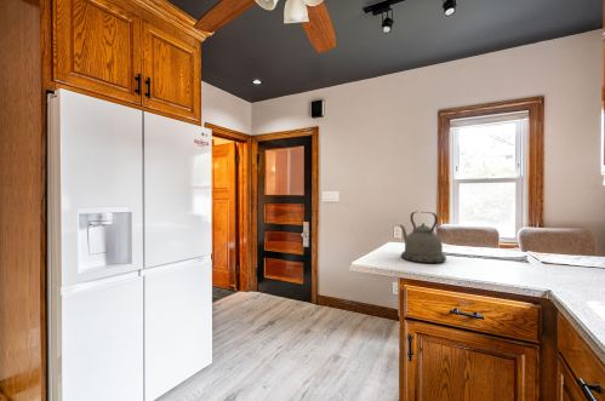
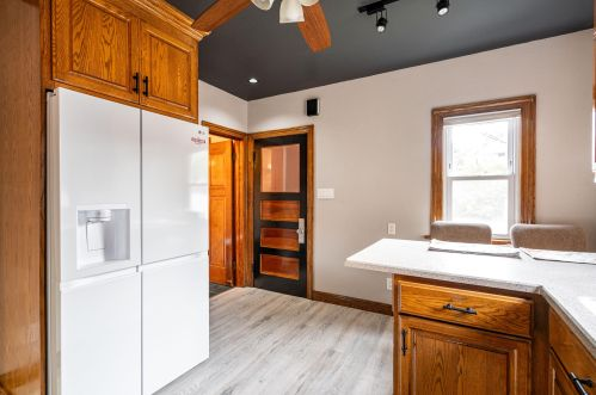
- kettle (419, 234)
